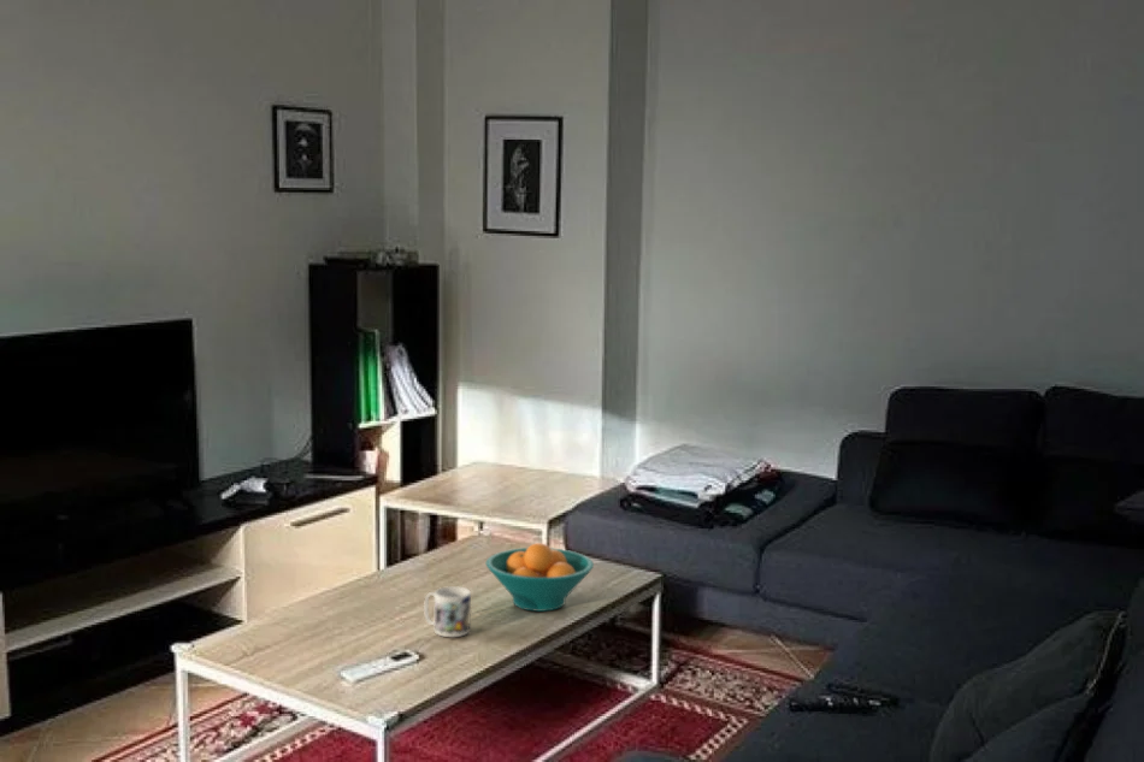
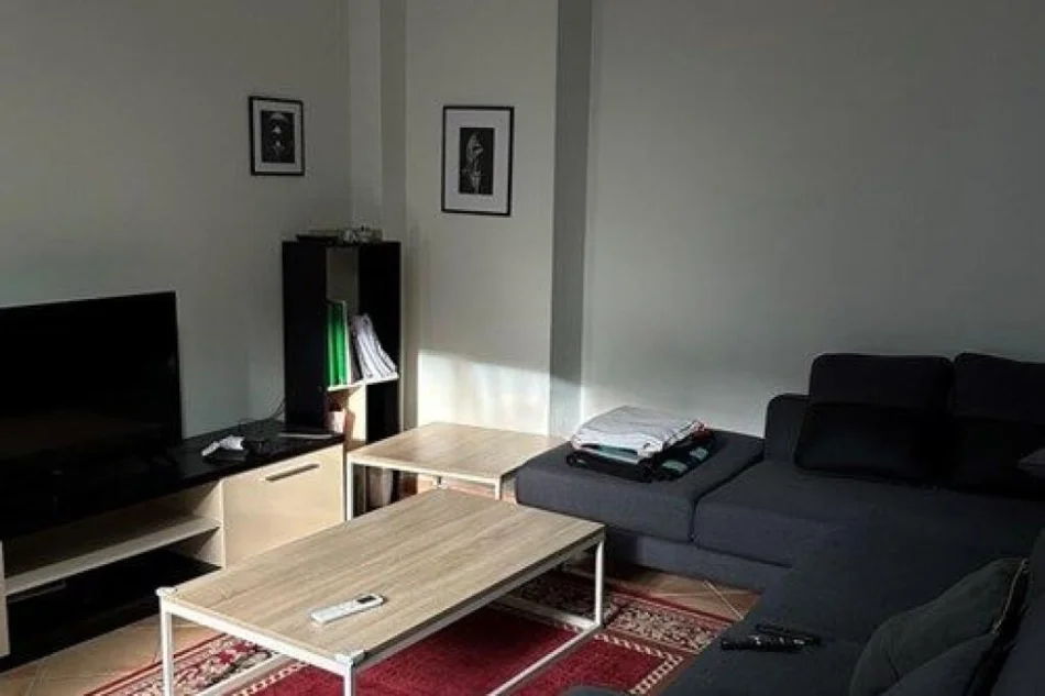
- mug (446, 610)
- fruit bowl (539, 573)
